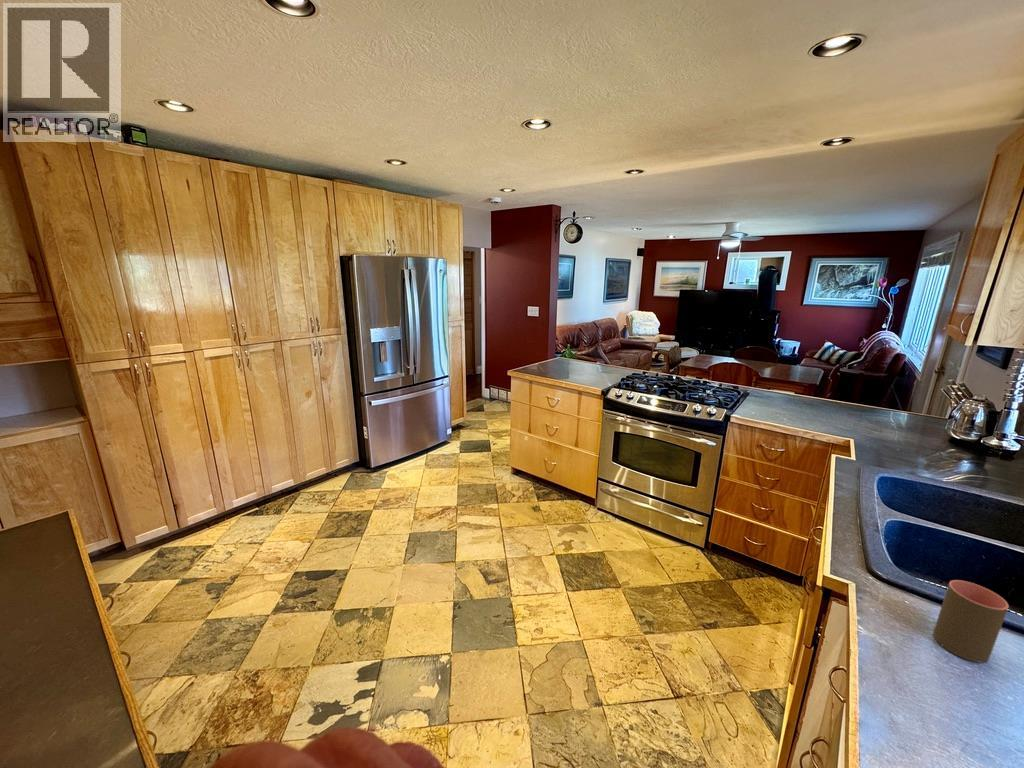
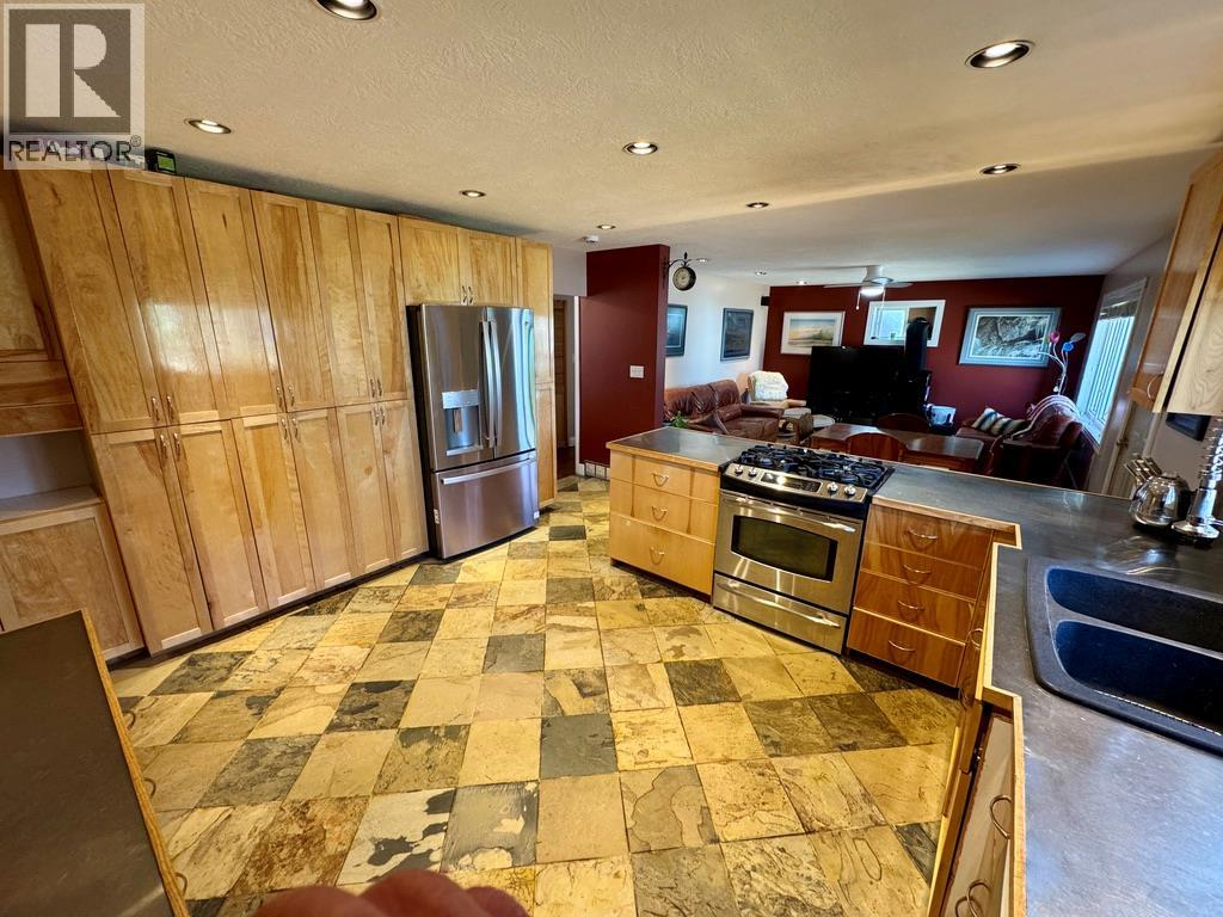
- cup (968, 620)
